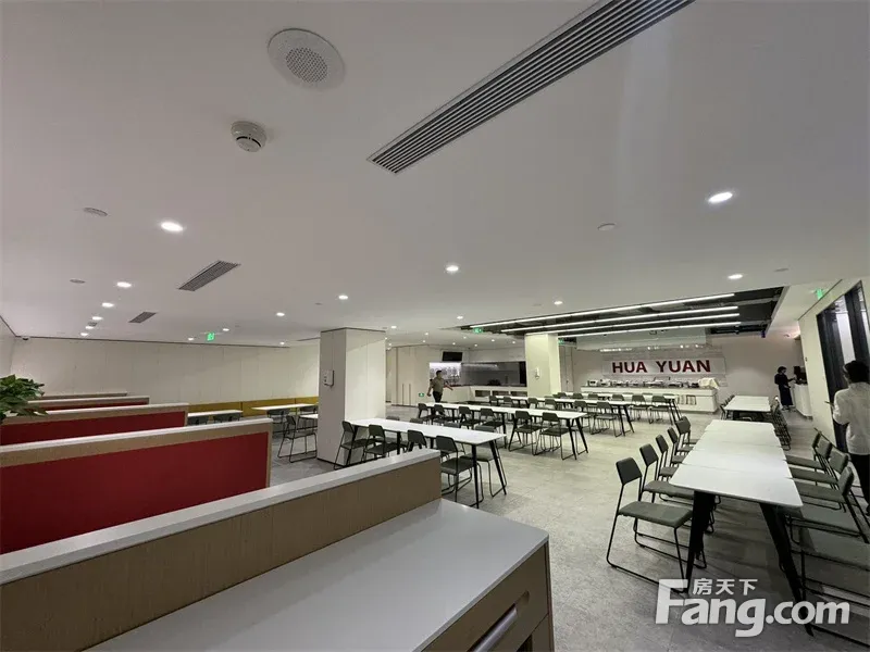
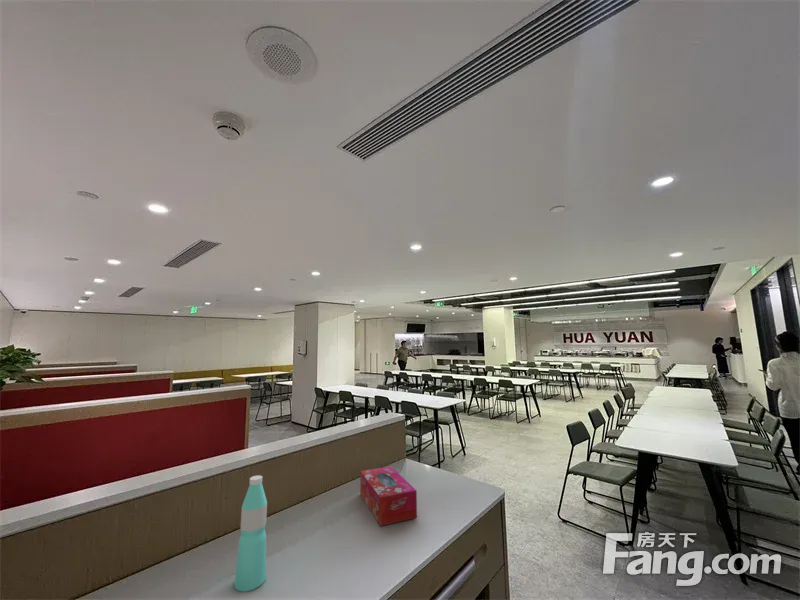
+ water bottle (253, 528)
+ tissue box (386, 492)
